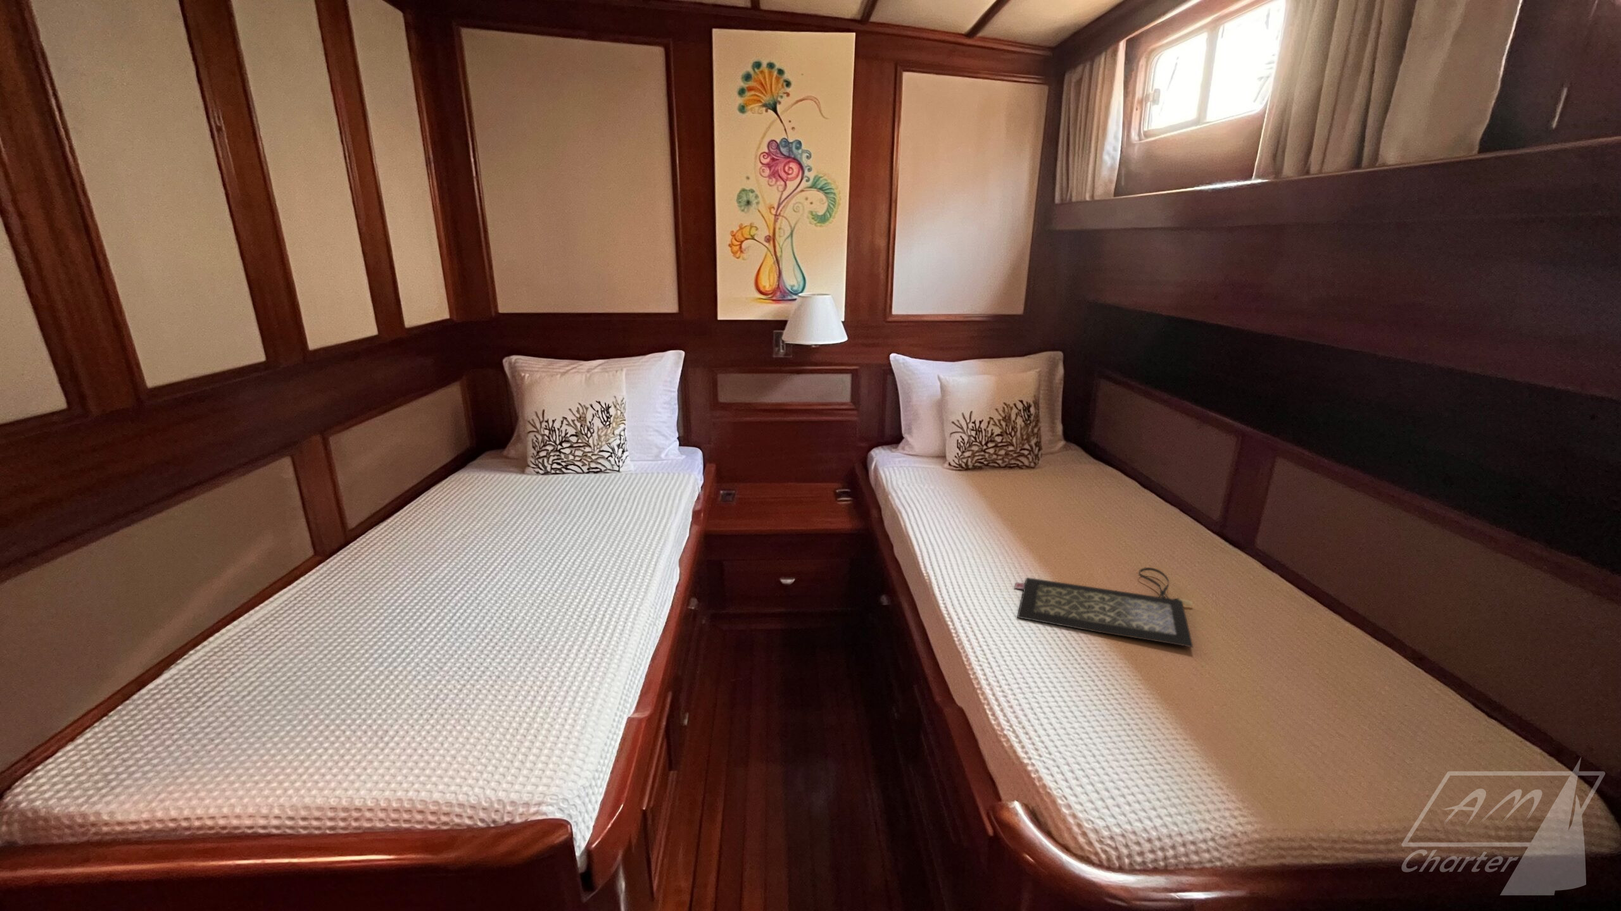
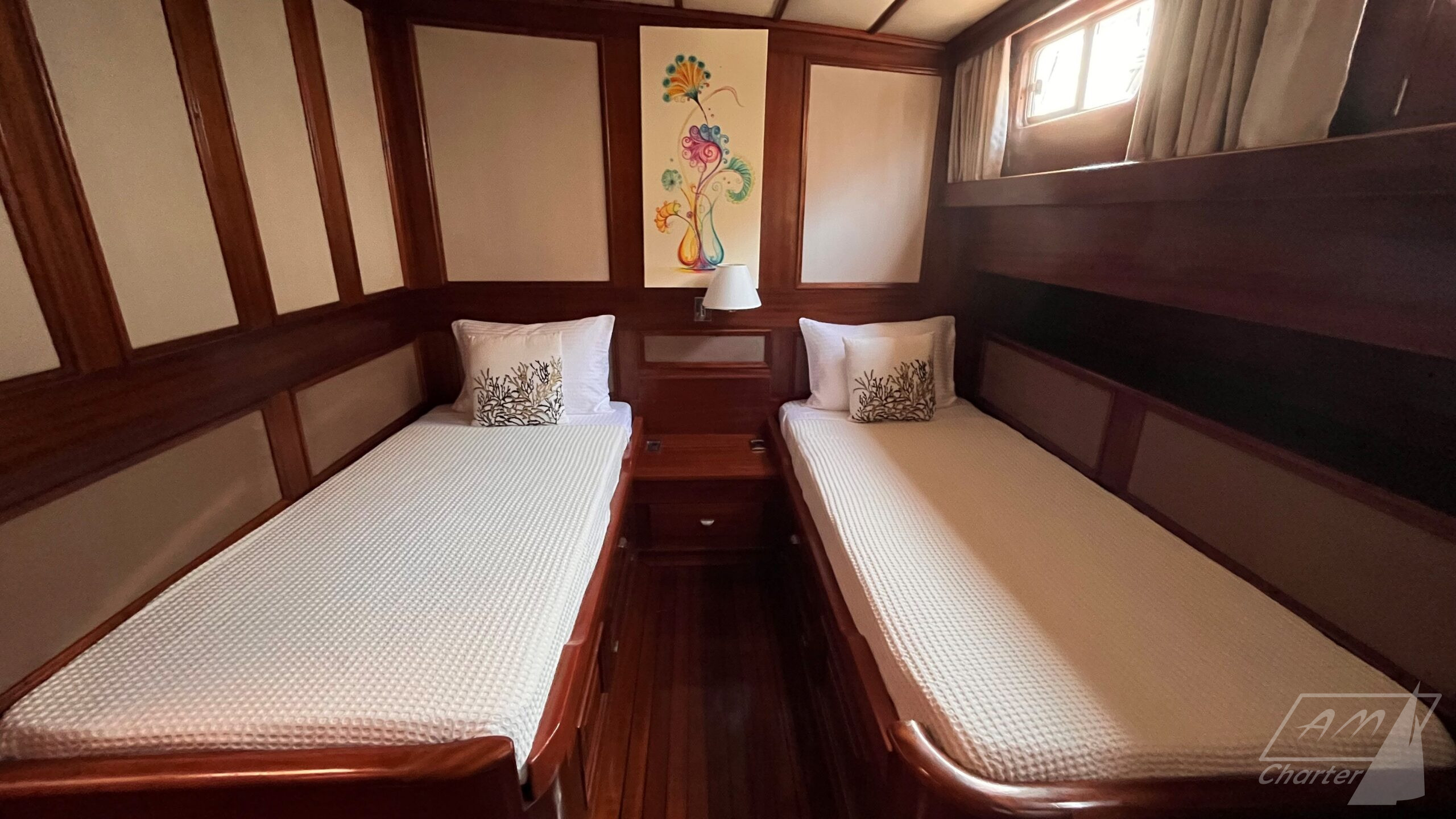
- clutch bag (1109, 607)
